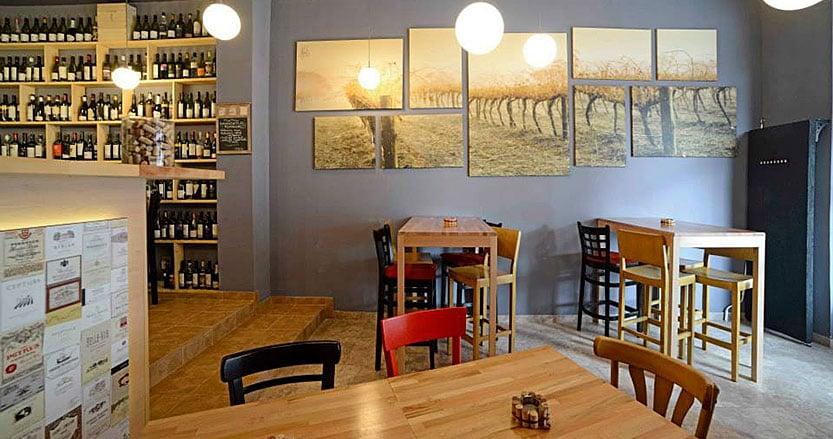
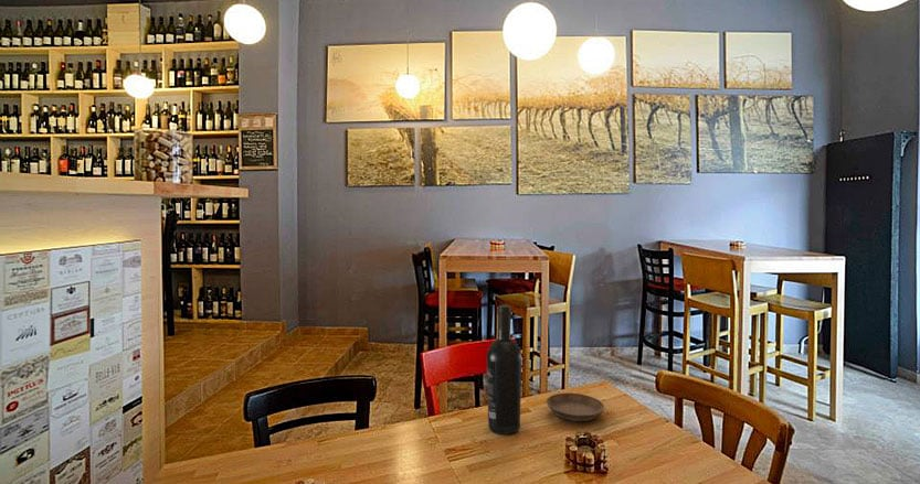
+ wine bottle (504, 366)
+ saucer (574, 408)
